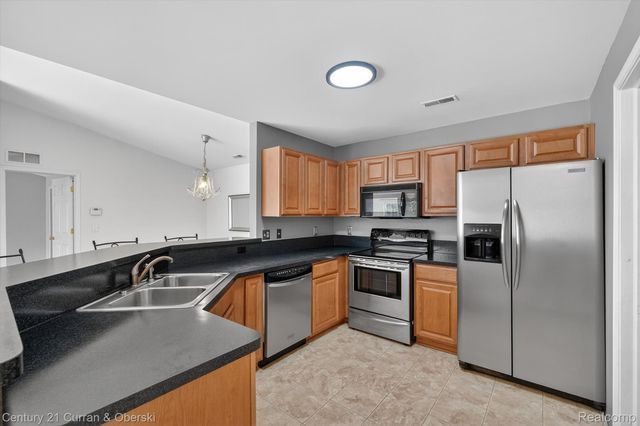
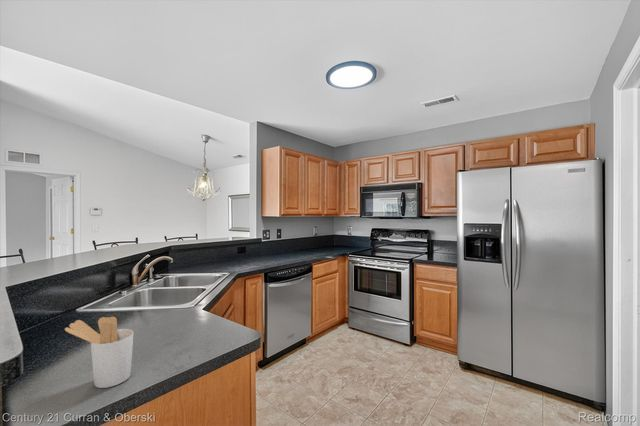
+ utensil holder (101, 349)
